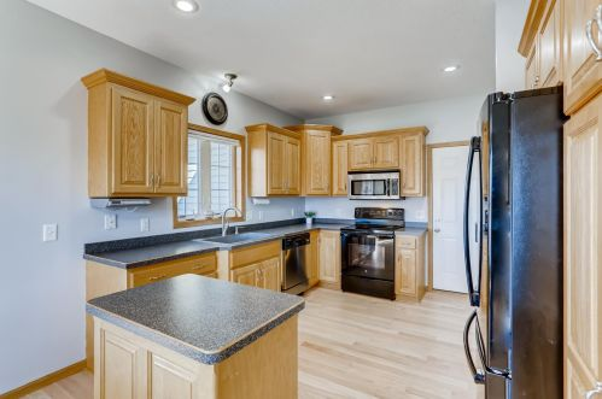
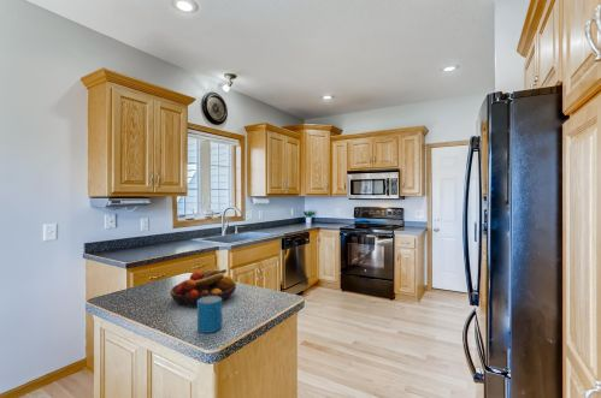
+ mug (212, 315)
+ fruit bowl (204, 283)
